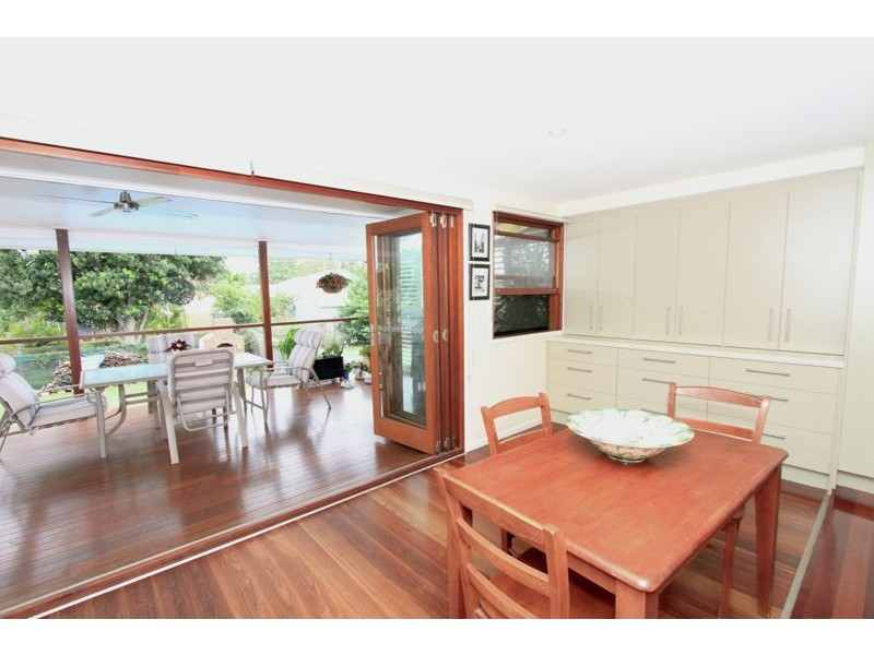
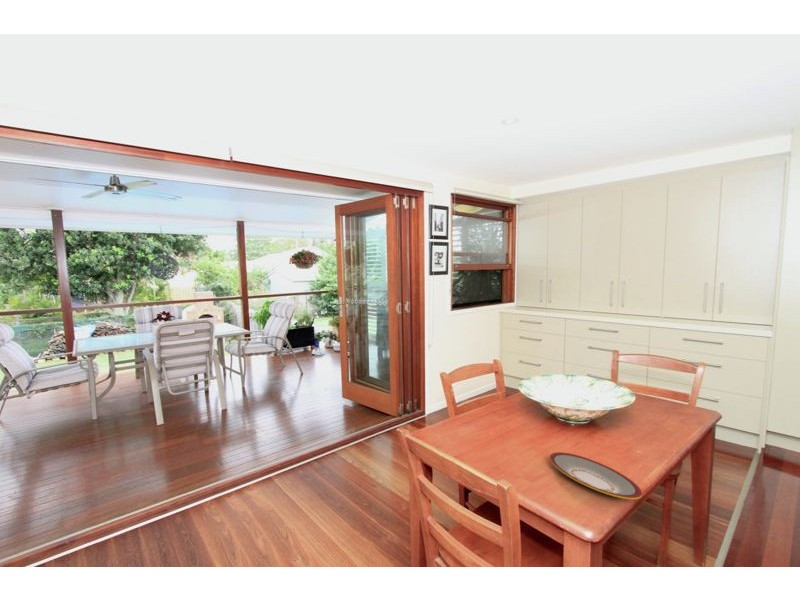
+ plate (591, 476)
